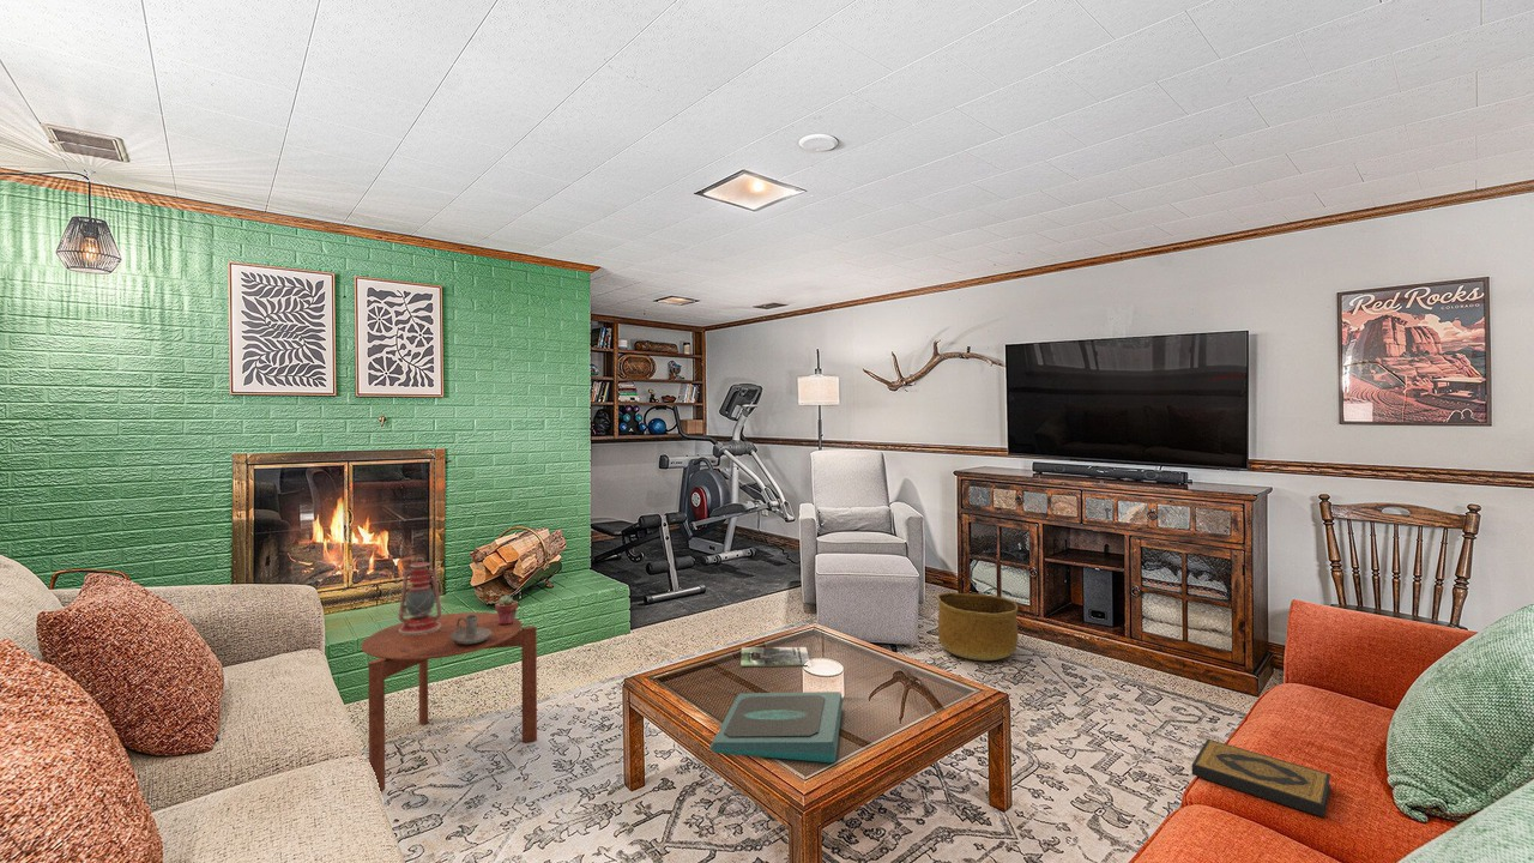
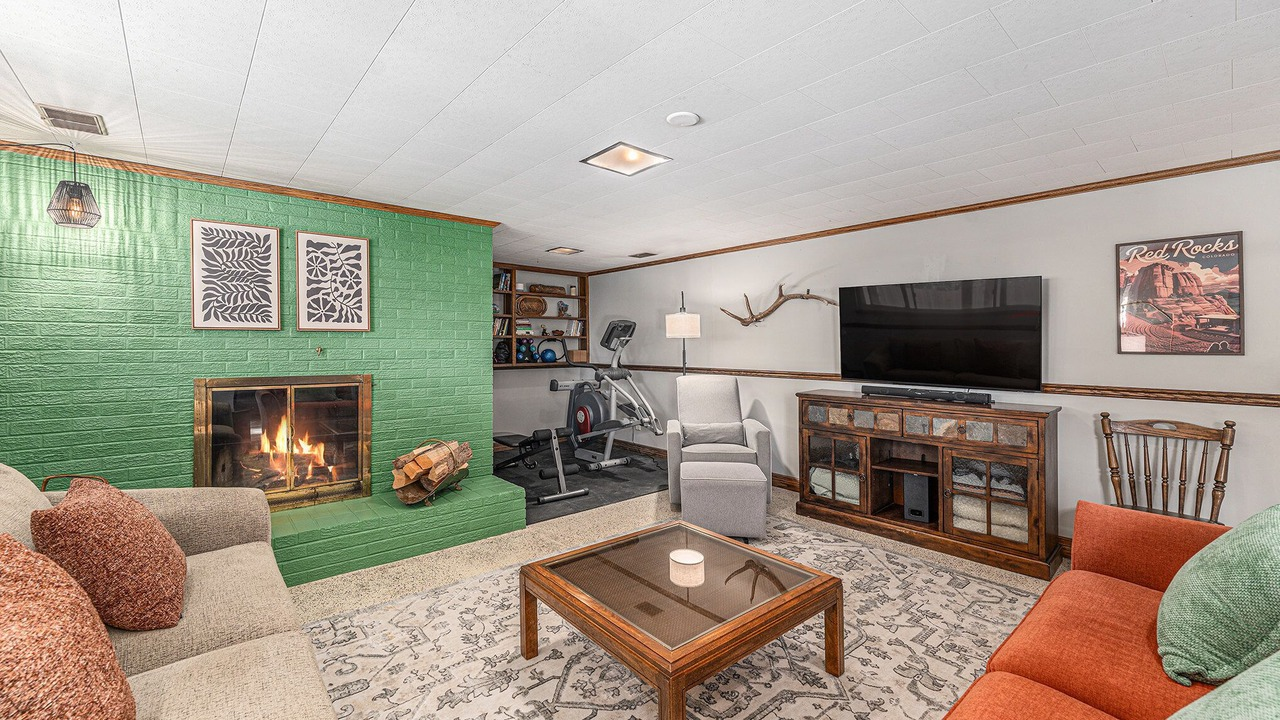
- potted succulent (505, 609)
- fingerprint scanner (780, 719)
- candle holder (469, 627)
- lantern (418, 593)
- magazine (774, 656)
- side table (427, 687)
- hardback book (1260, 774)
- basket (977, 626)
